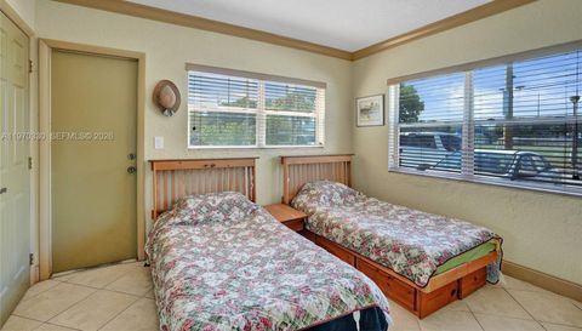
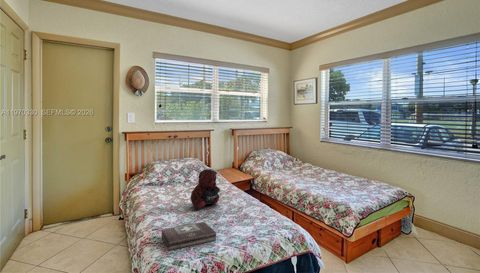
+ first aid kit (188, 234)
+ teddy bear (204, 186)
